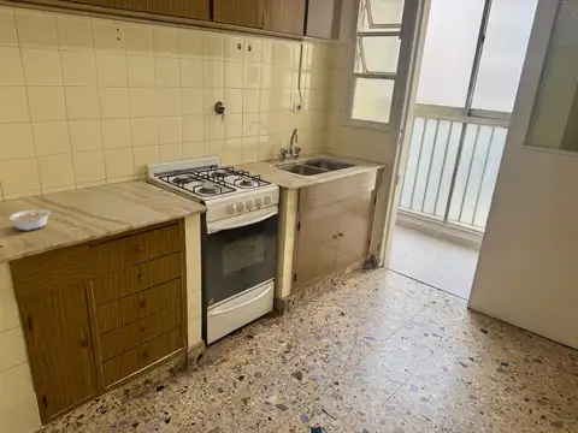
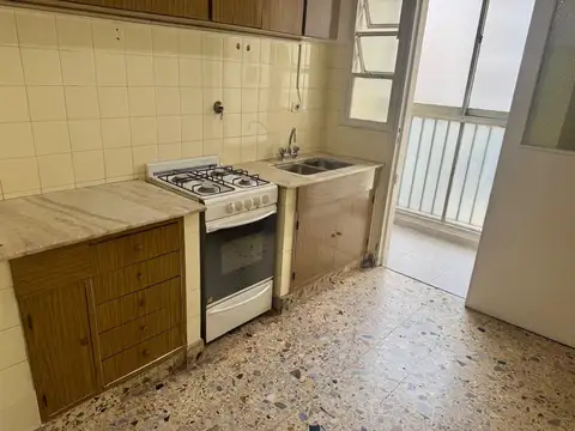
- legume (29, 219)
